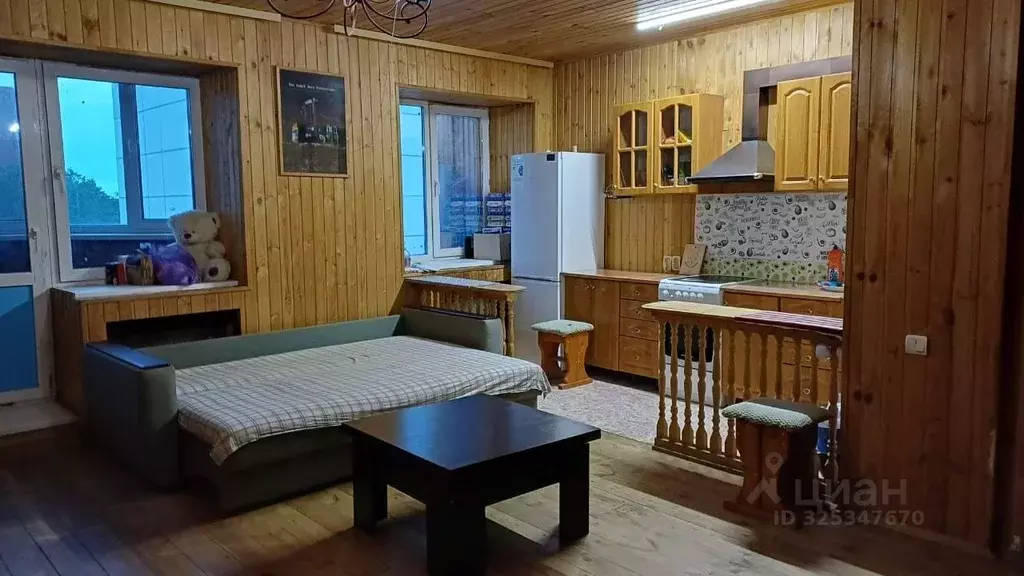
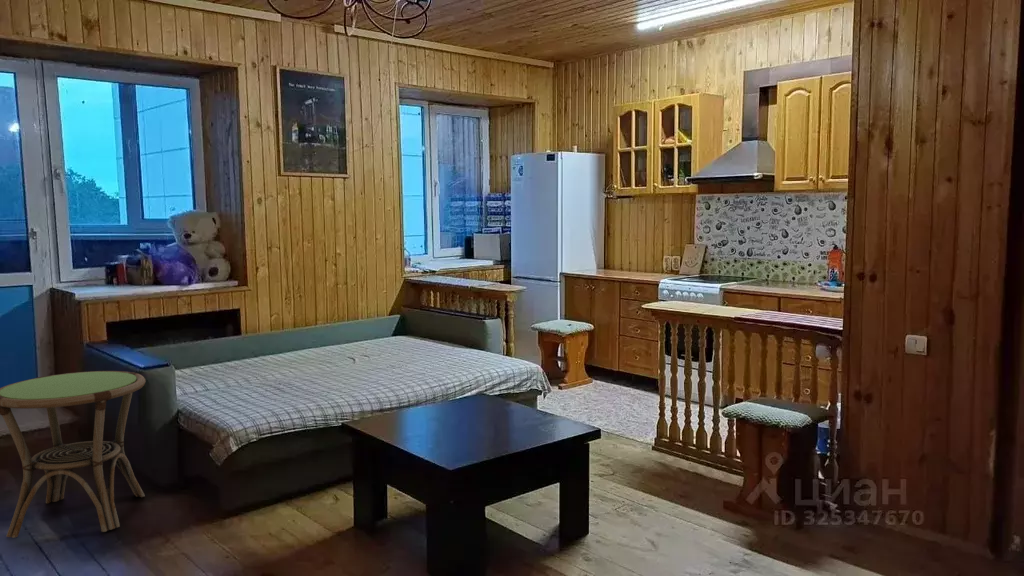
+ side table (75, 449)
